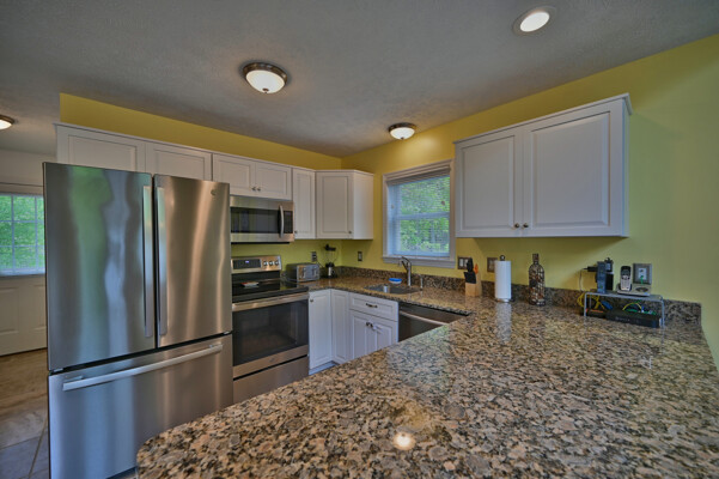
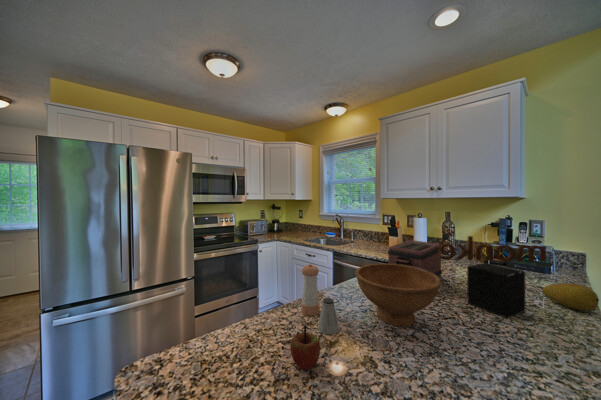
+ saltshaker (328, 314)
+ bowl (395, 295)
+ fruit (568, 294)
+ knife block (490, 271)
+ apple (305, 345)
+ pepper shaker (310, 287)
+ toaster (414, 264)
